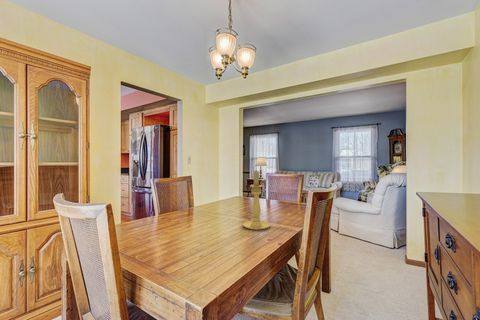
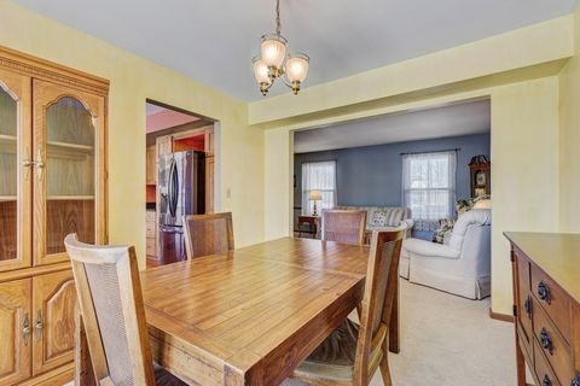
- candle holder (256, 197)
